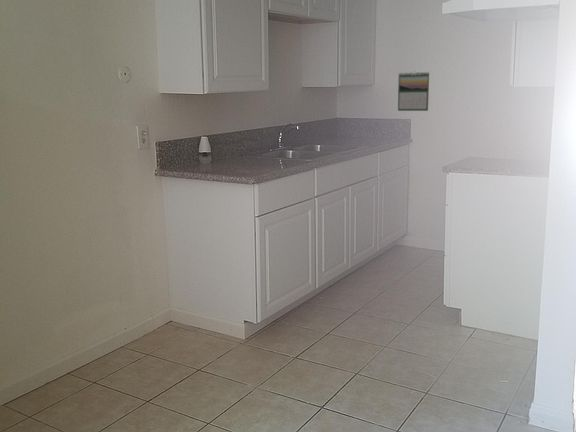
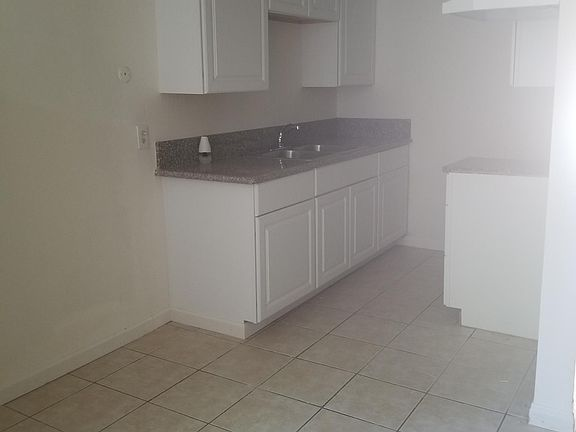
- calendar (413, 91)
